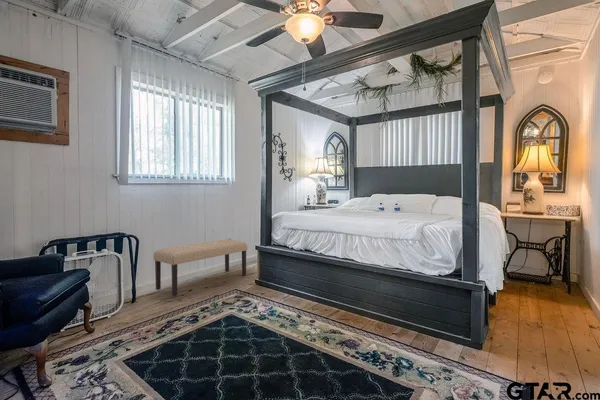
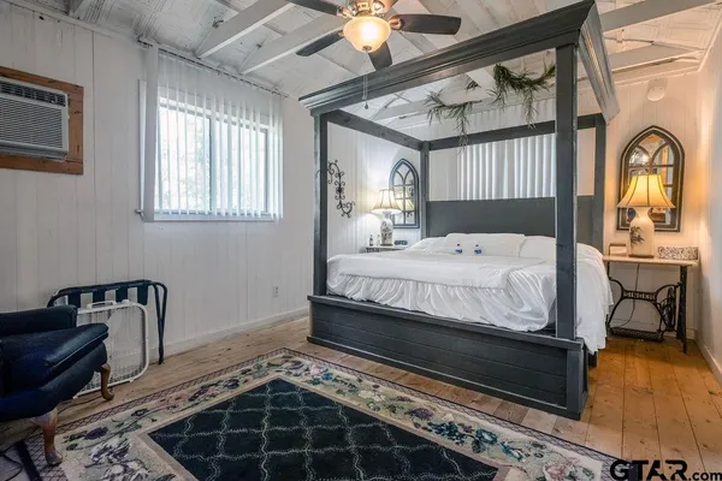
- bench (204, 258)
